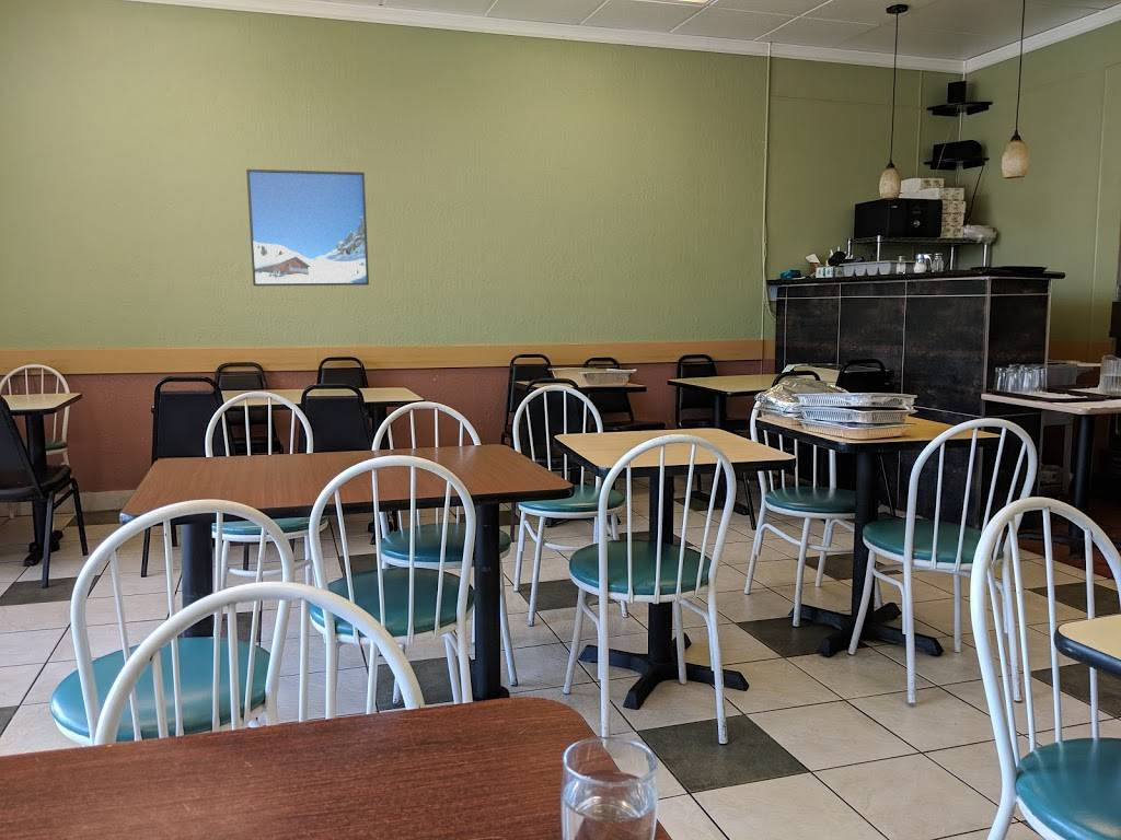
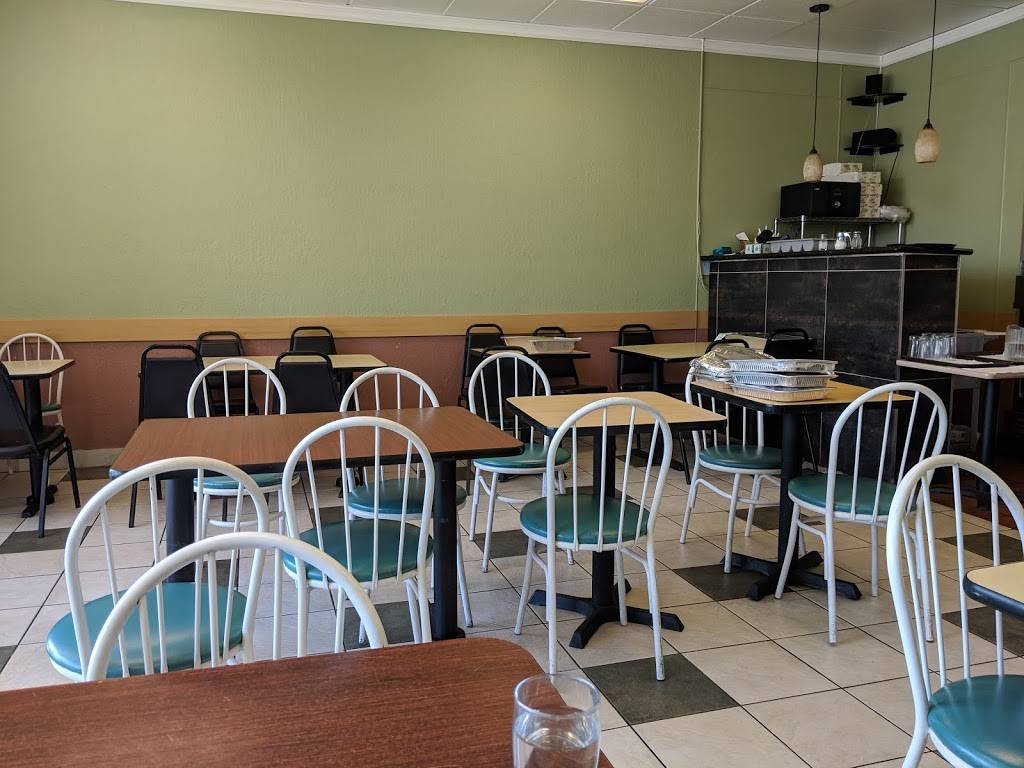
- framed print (309, 229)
